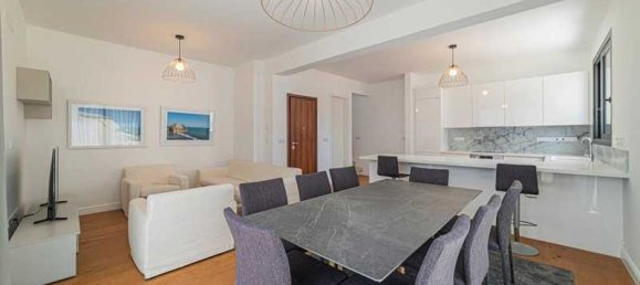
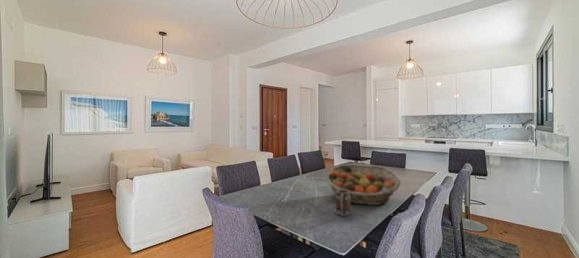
+ fruit basket (361, 183)
+ mug (342, 203)
